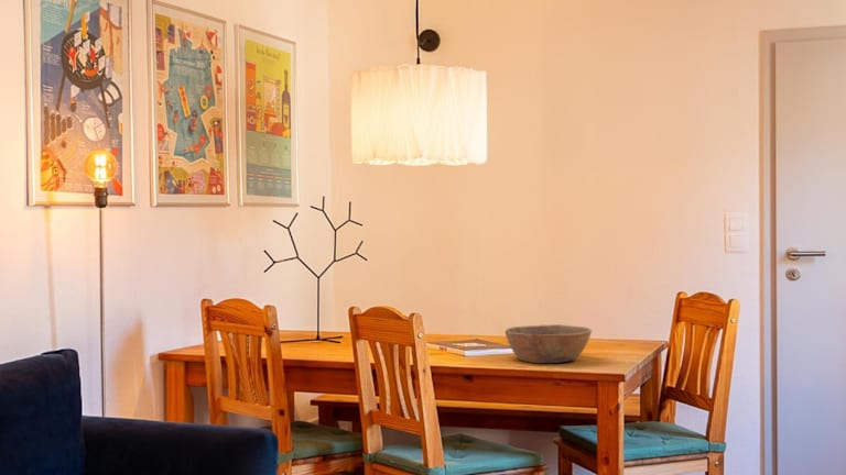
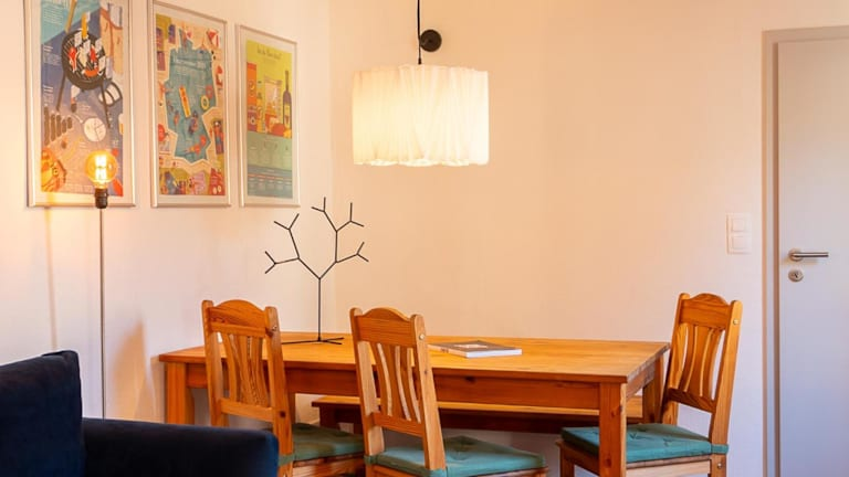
- bowl (547, 343)
